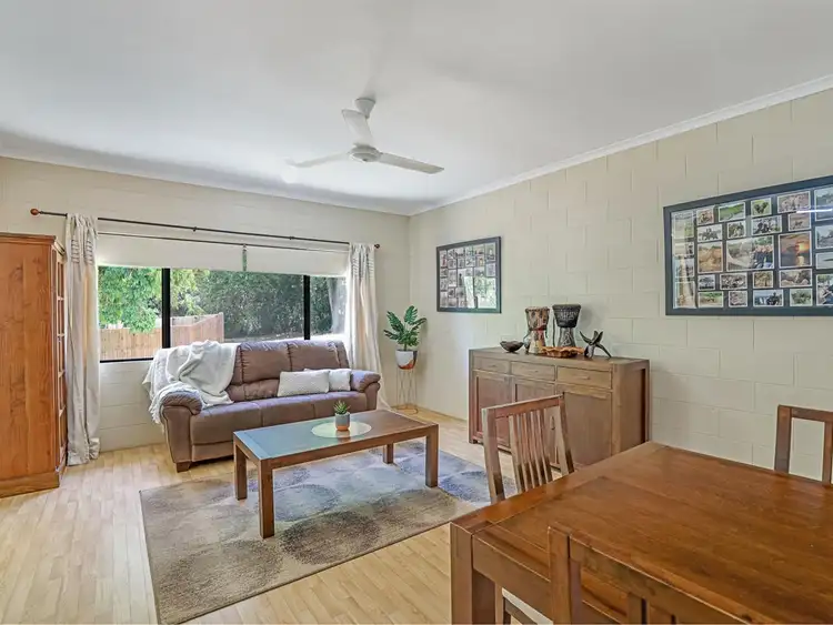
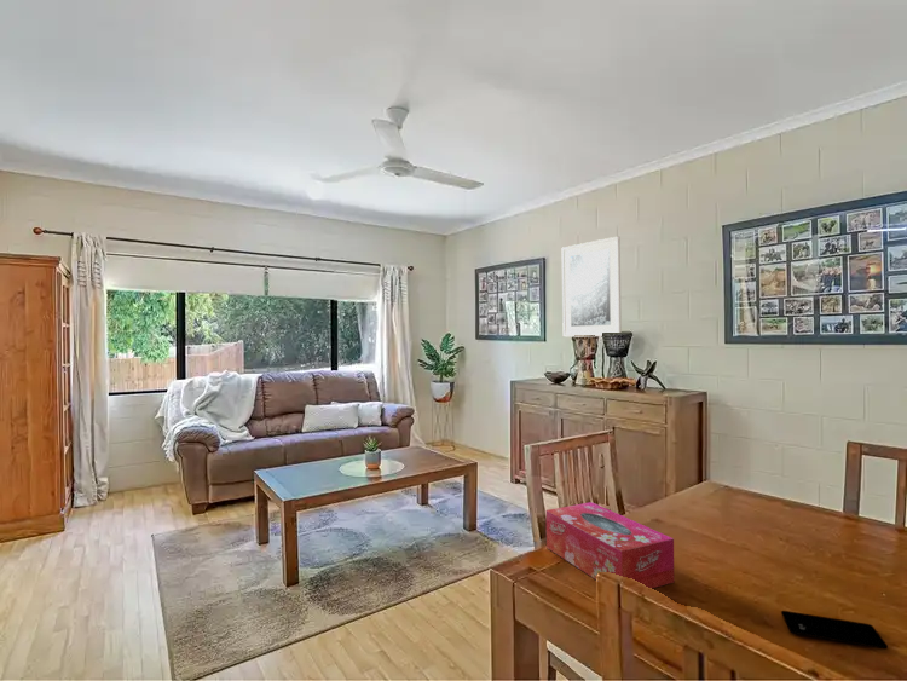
+ tissue box (605, 543)
+ smartphone (831, 628)
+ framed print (589, 289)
